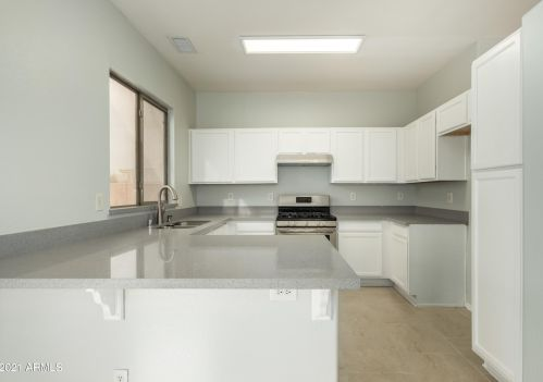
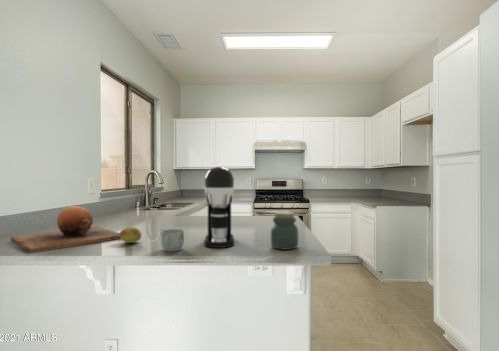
+ jar (284, 229)
+ coffee maker (219, 204)
+ fruit (130, 234)
+ chopping board (69, 223)
+ mug (171, 240)
